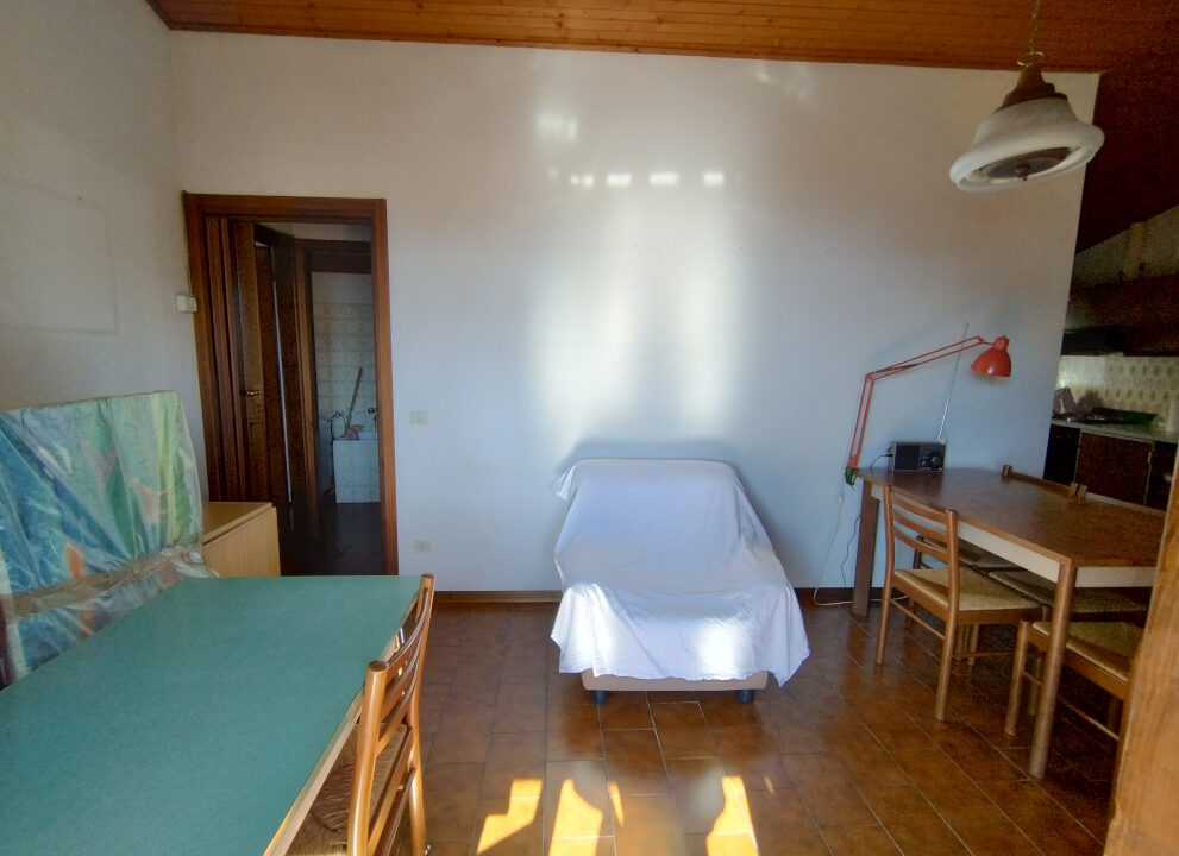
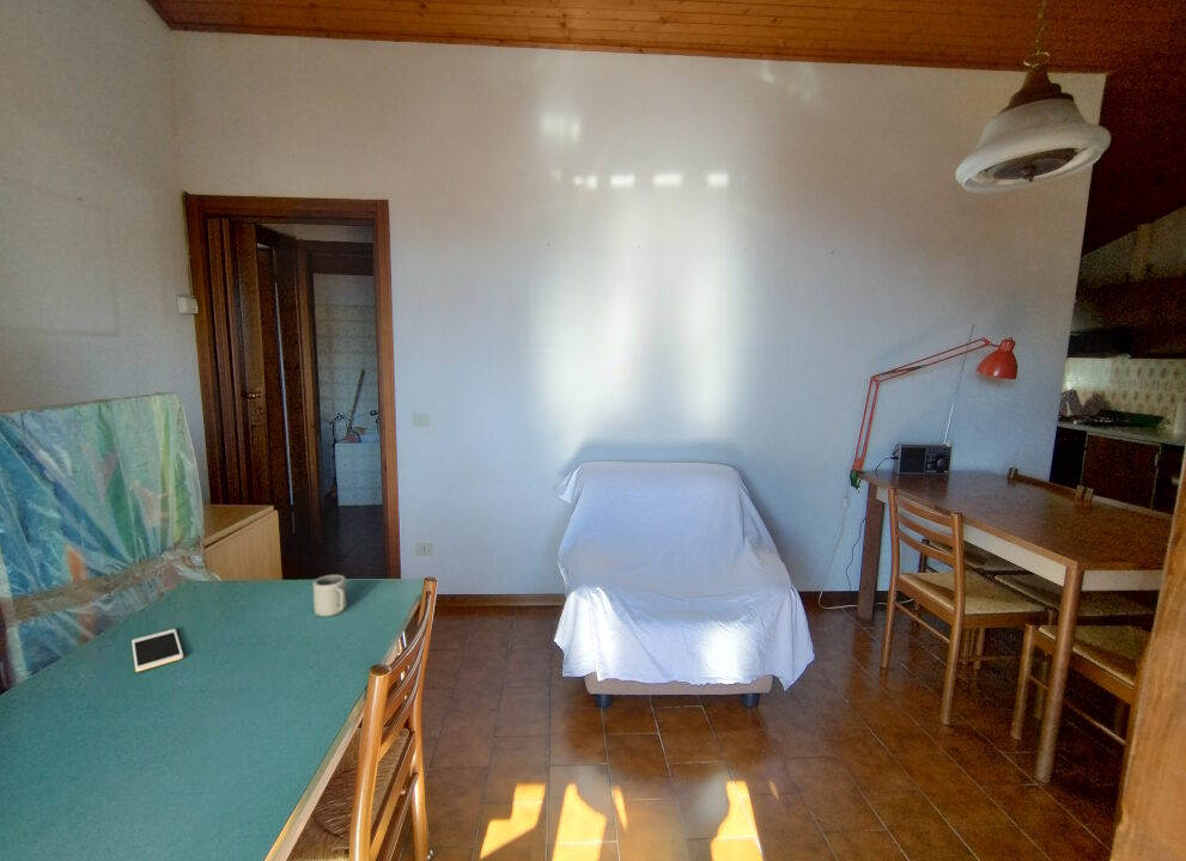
+ cell phone (157, 648)
+ cup (332, 596)
